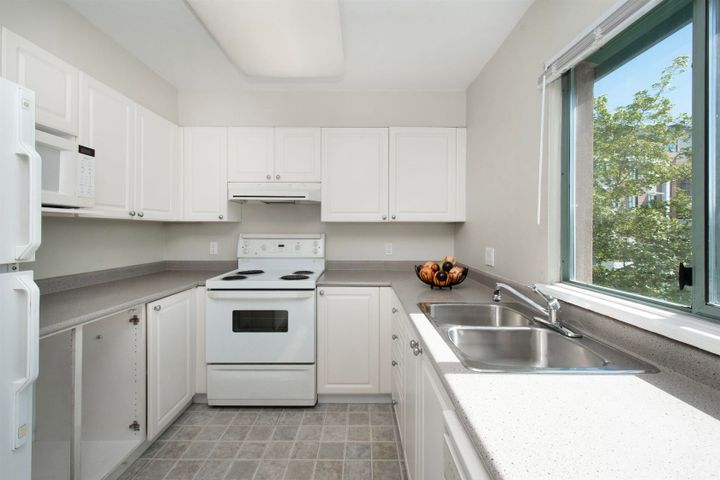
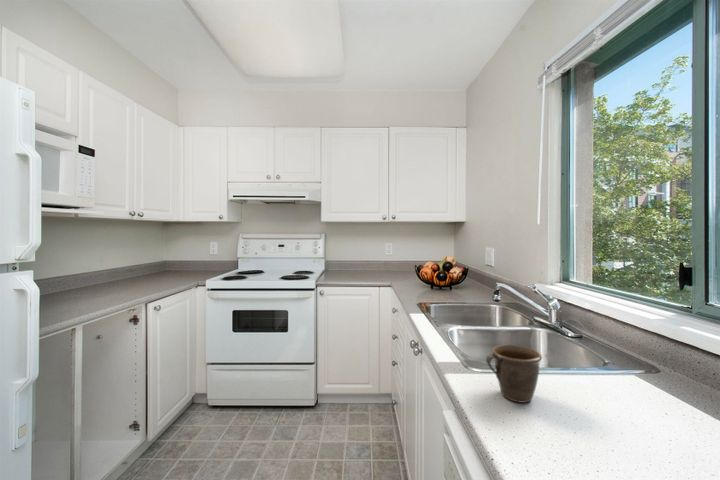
+ mug (512, 373)
